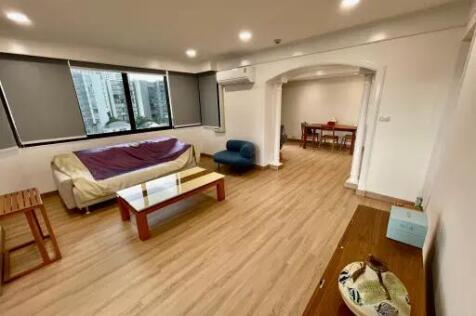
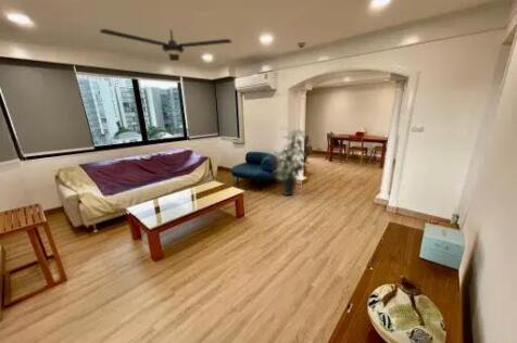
+ indoor plant (289, 161)
+ ceiling fan (173, 46)
